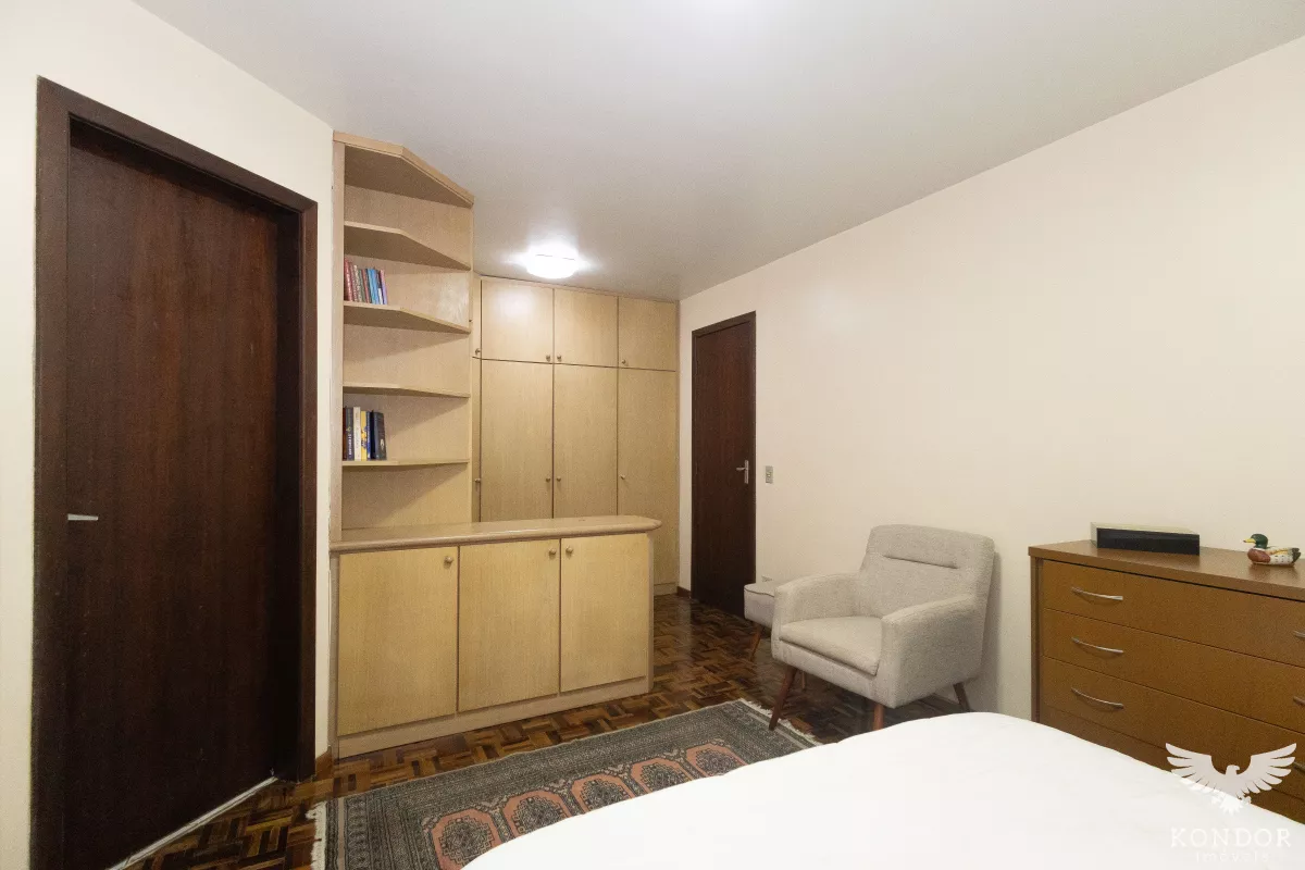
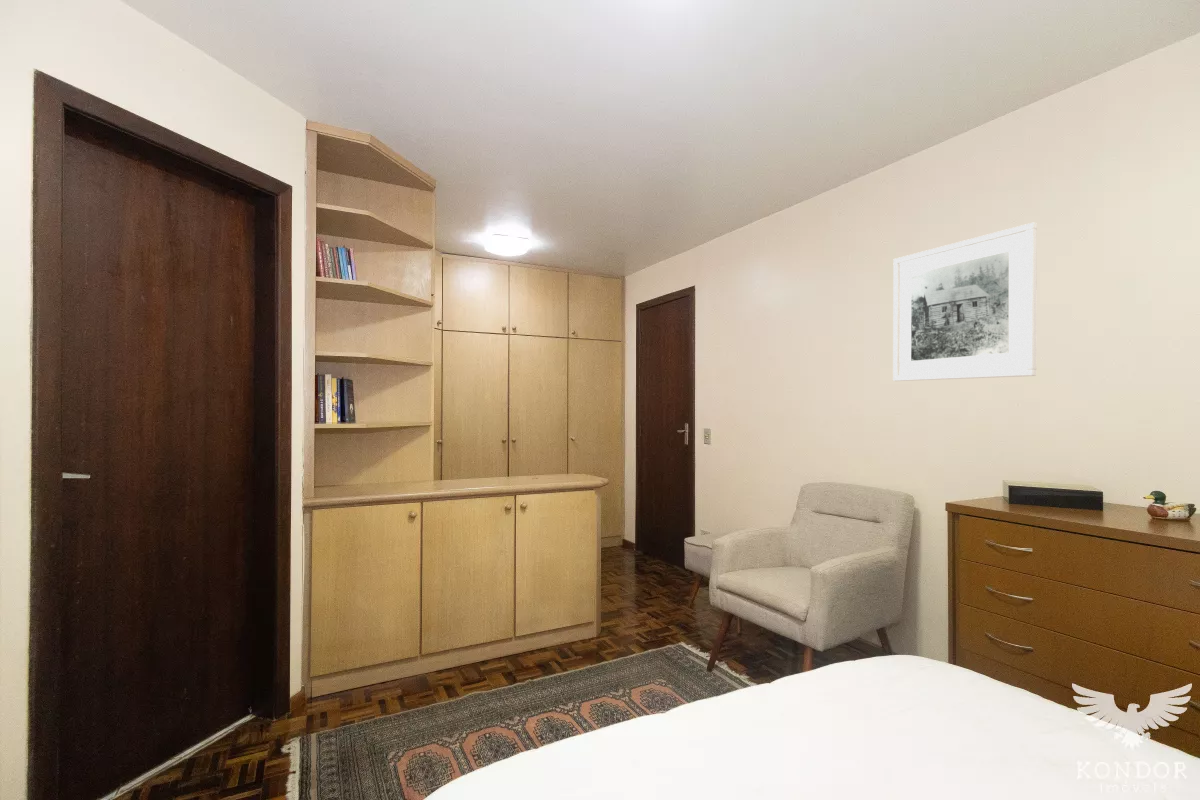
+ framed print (956, 310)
